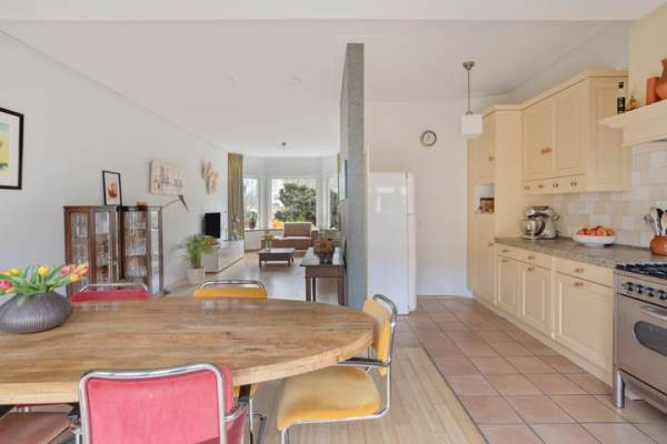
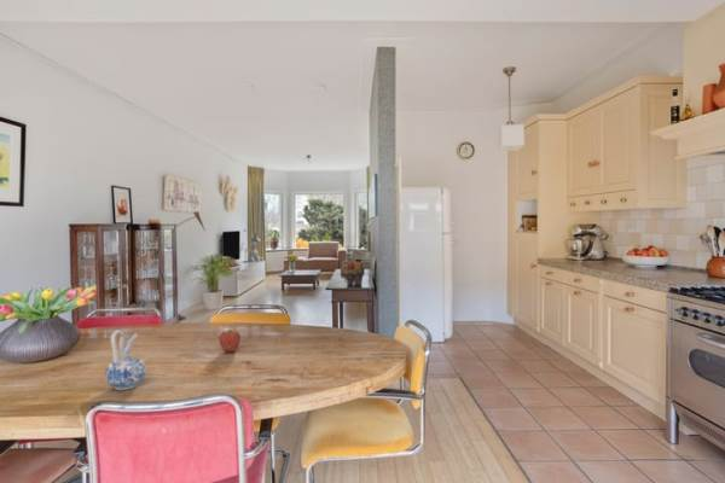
+ ceramic pitcher (126, 356)
+ fruit (230, 338)
